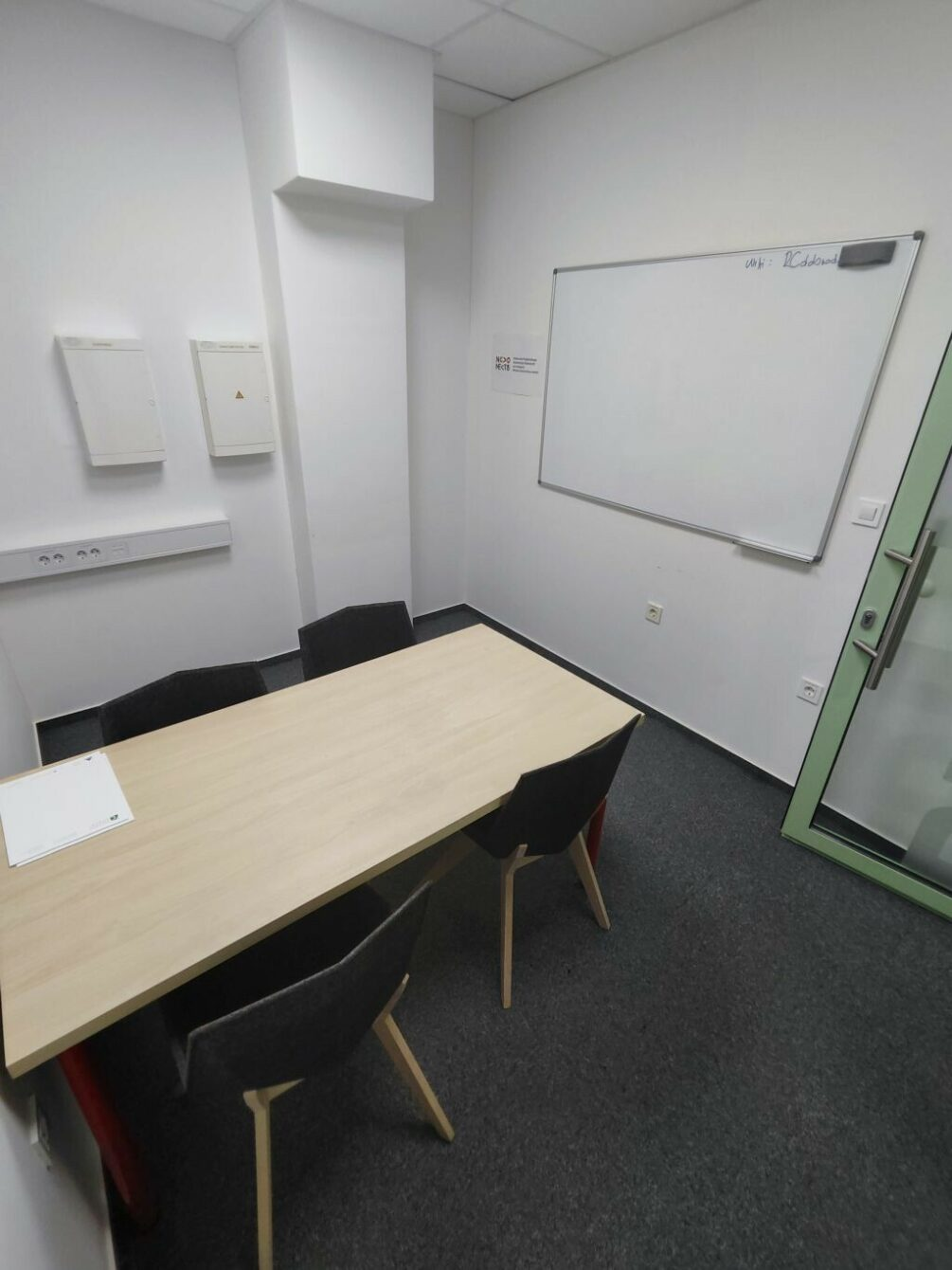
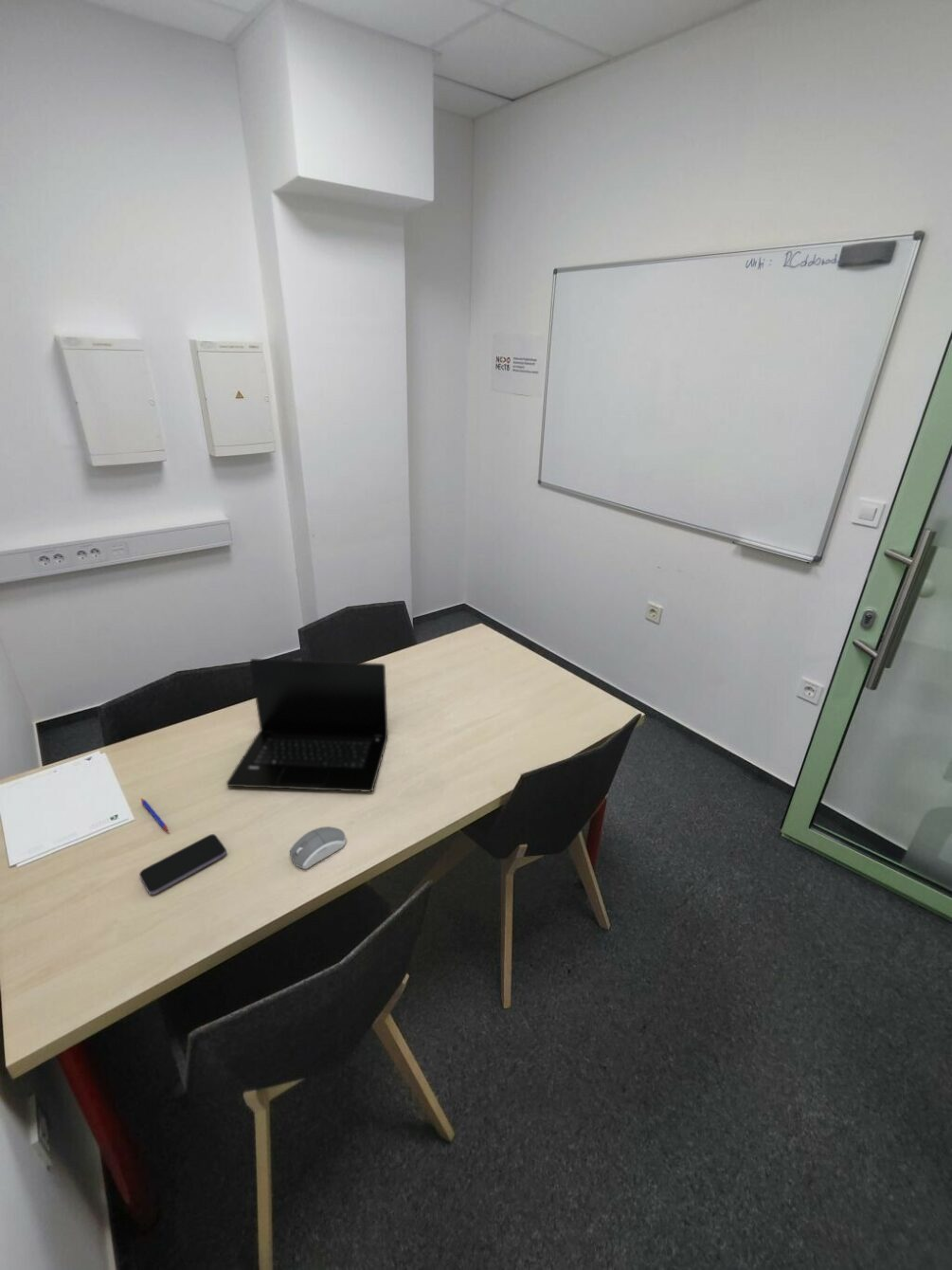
+ laptop (309, 723)
+ computer mouse (318, 842)
+ smartphone (184, 862)
+ pen (154, 815)
